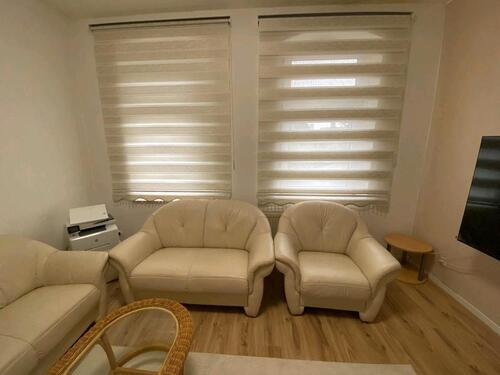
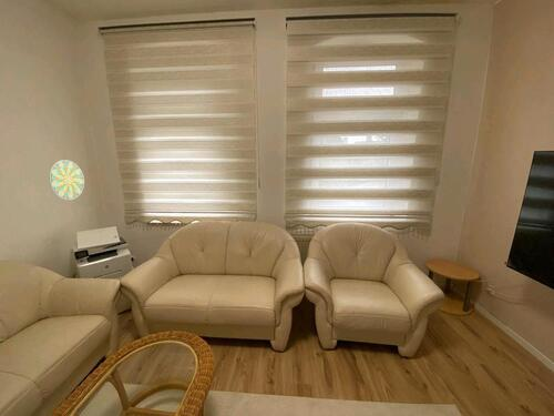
+ decorative plate (68, 180)
